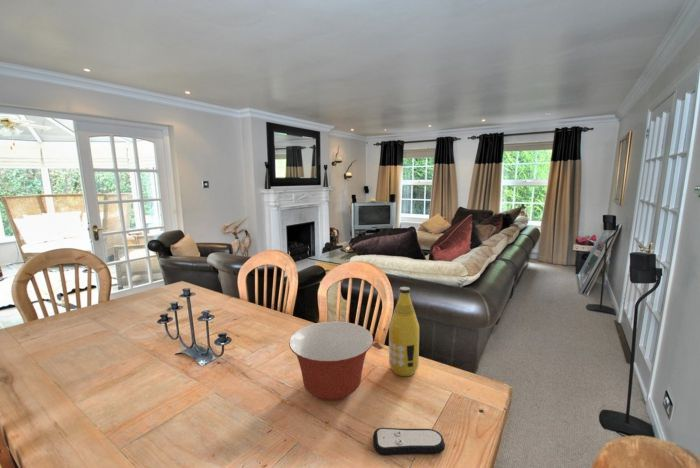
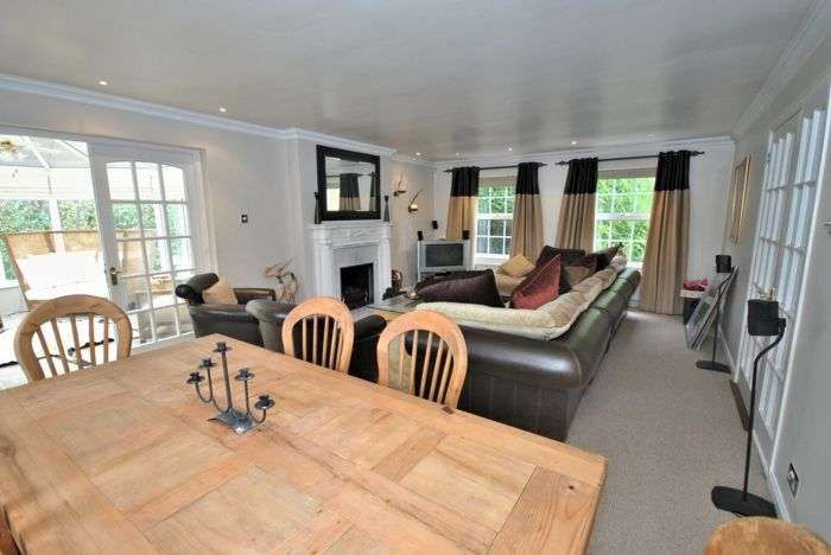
- remote control (408, 440)
- bottle (404, 329)
- mixing bowl (331, 363)
